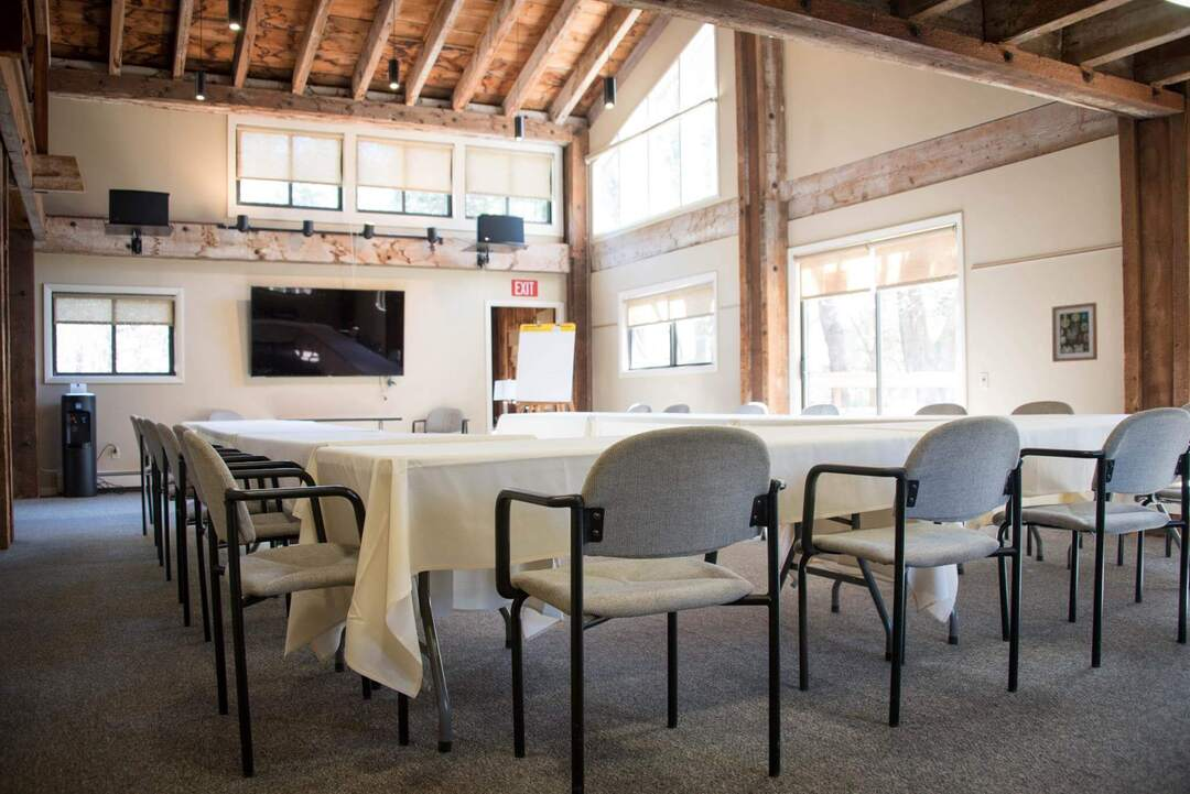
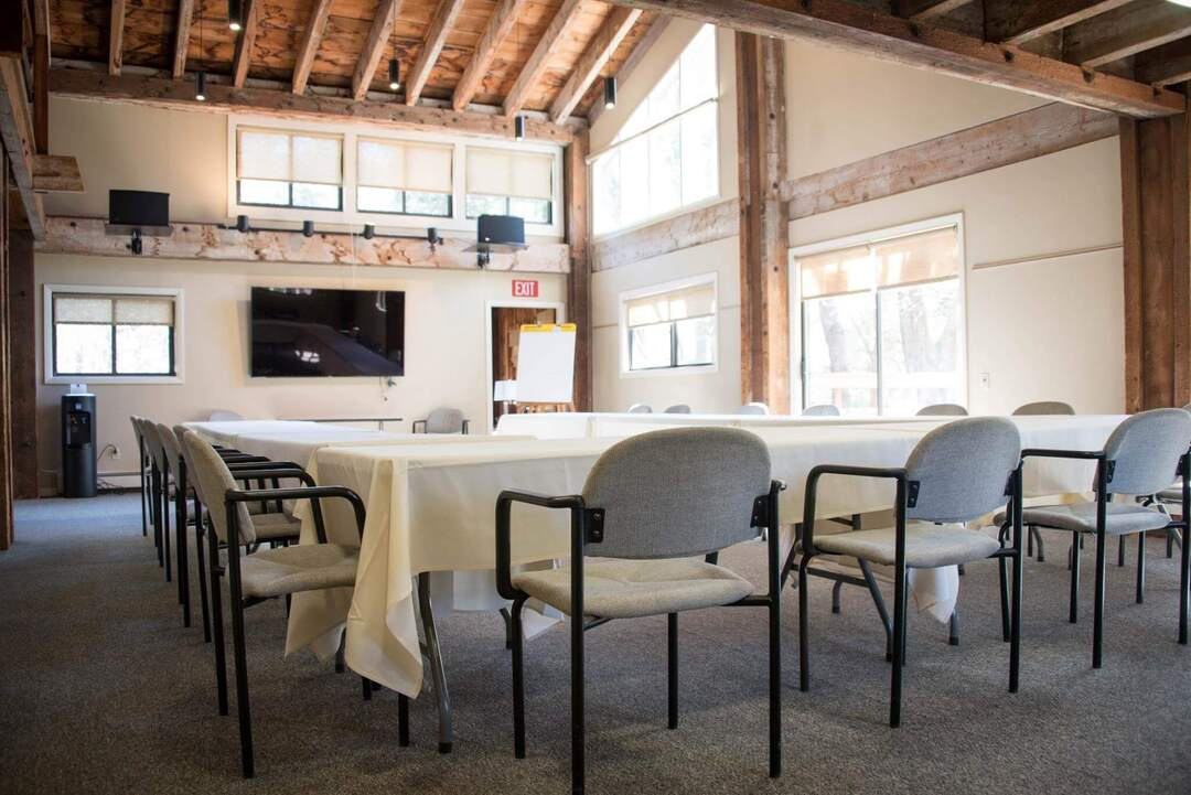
- wall art (1073, 333)
